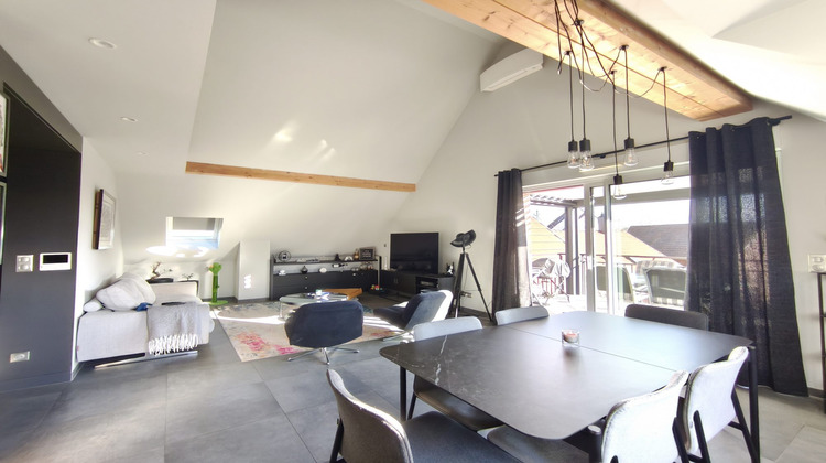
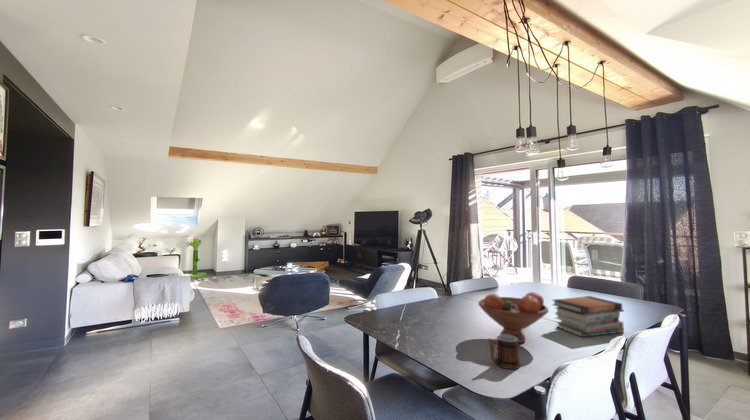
+ fruit bowl (512, 315)
+ book stack (587, 315)
+ mug (503, 350)
